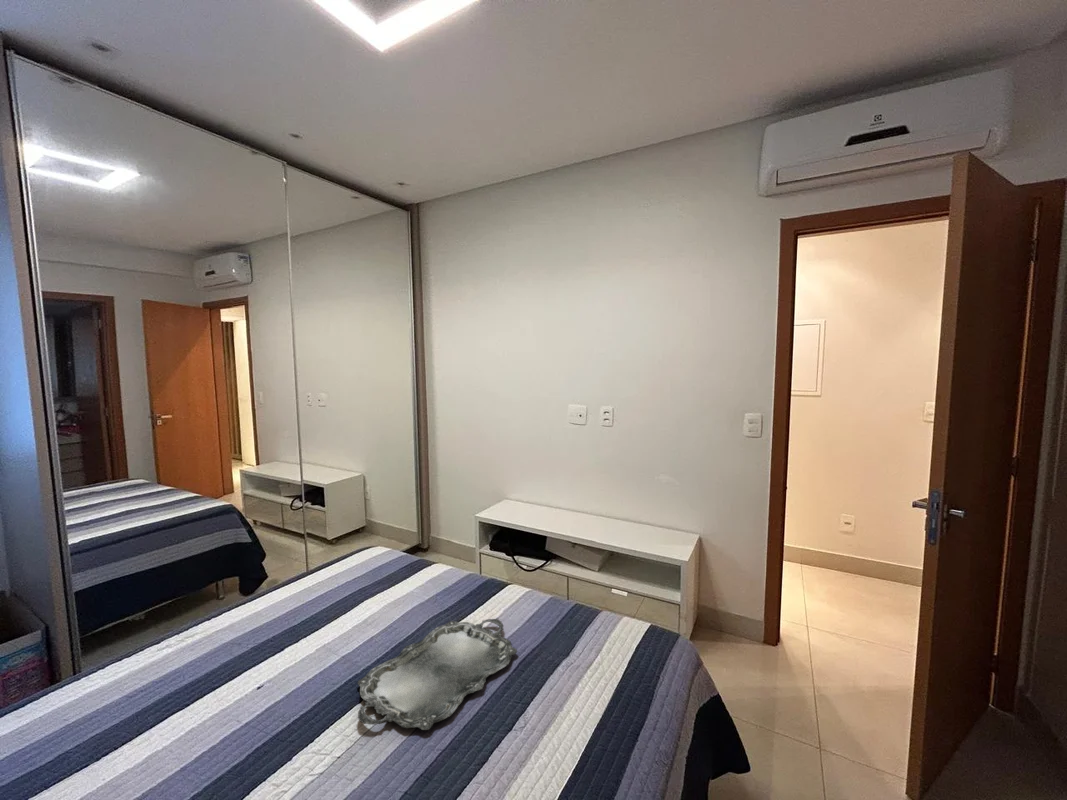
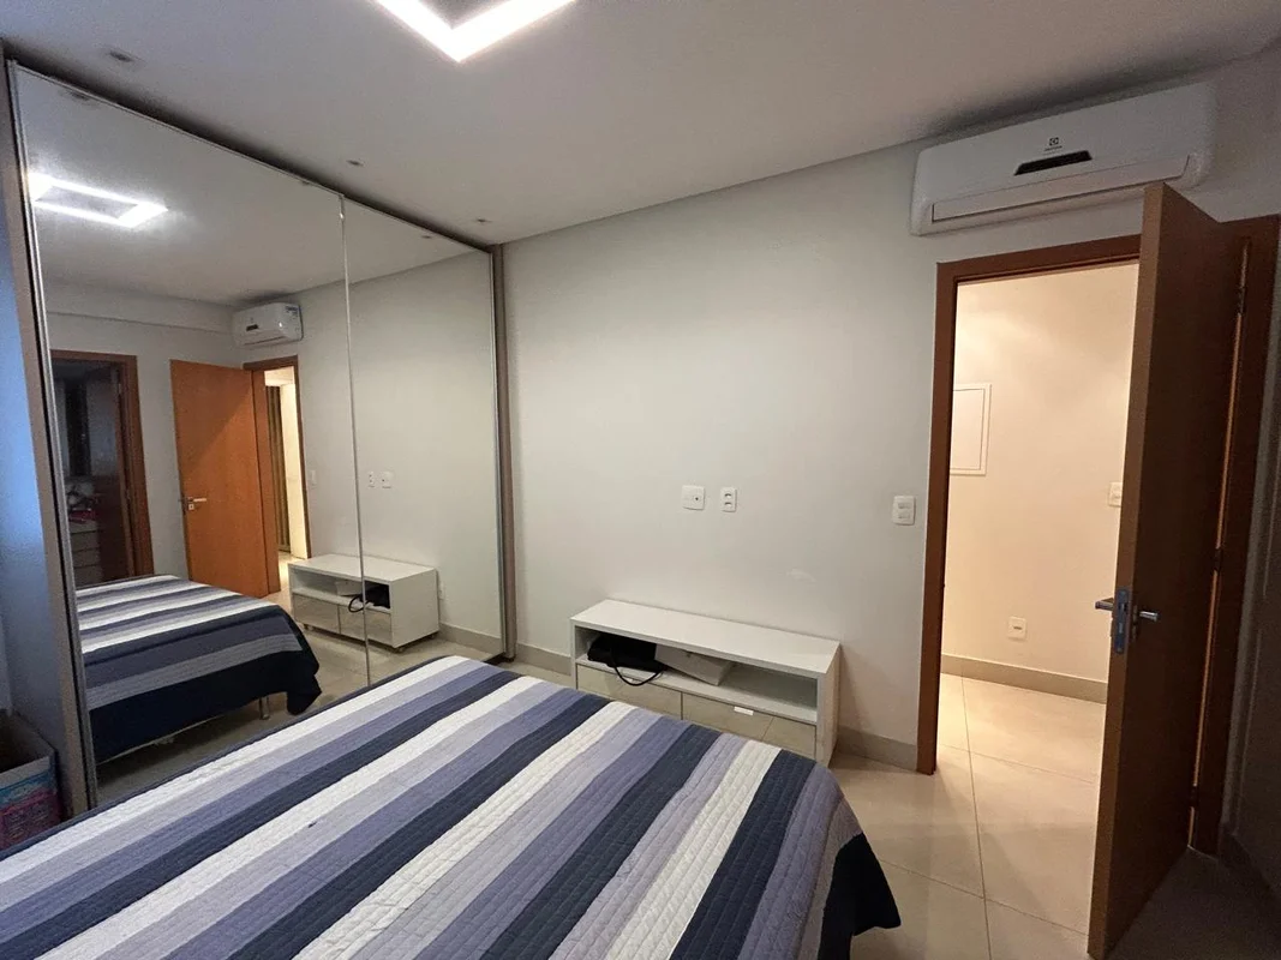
- serving tray (441, 666)
